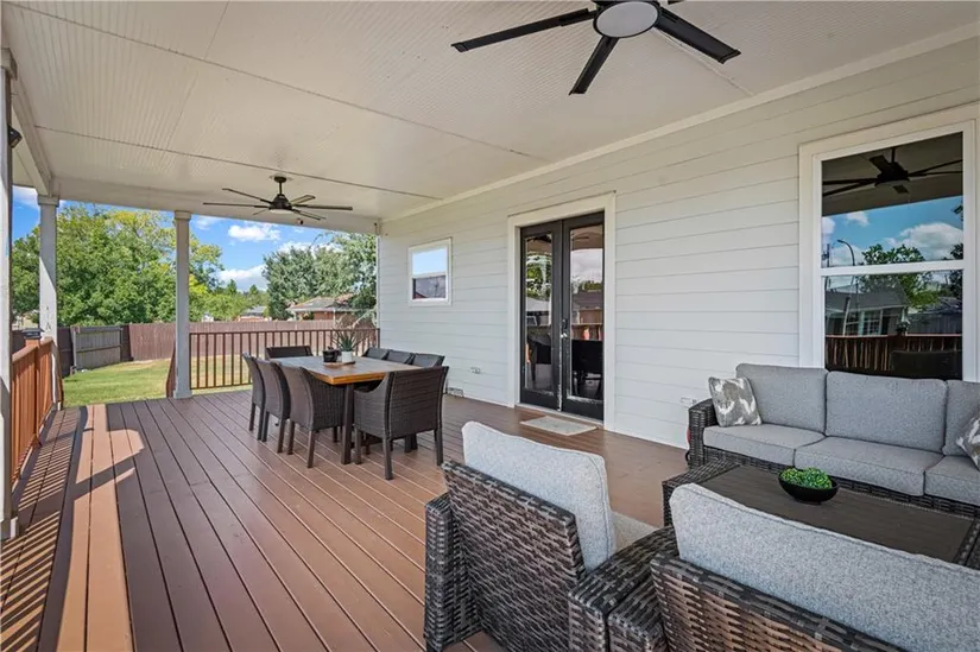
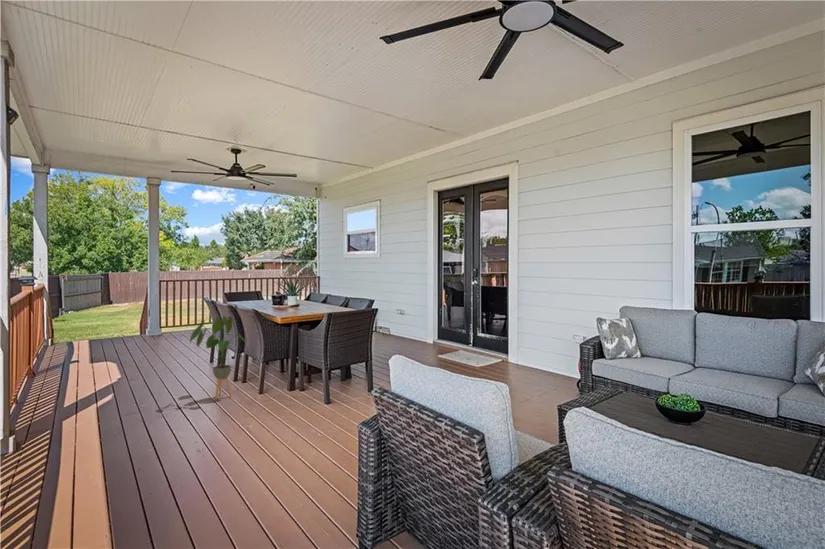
+ house plant (219, 357)
